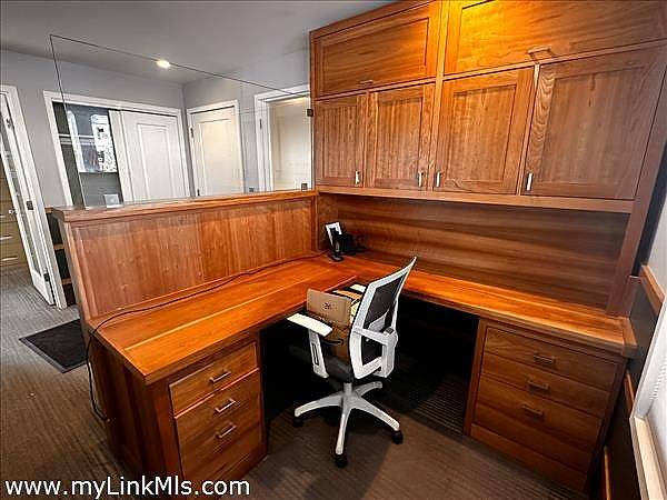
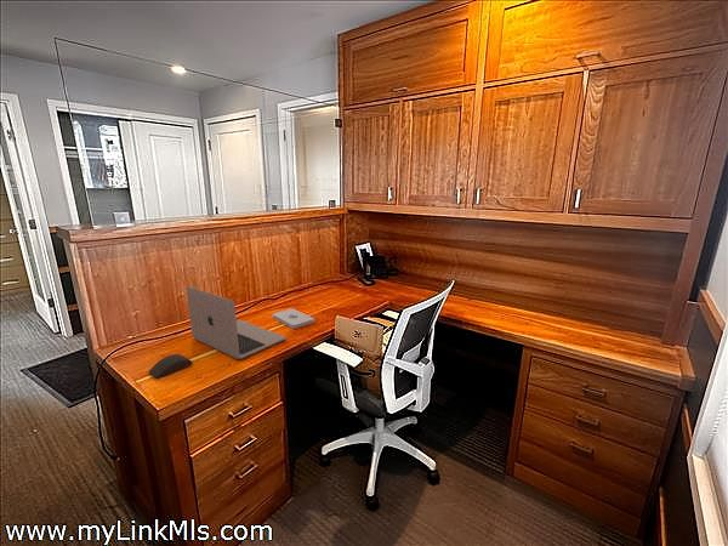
+ laptop (234, 313)
+ notepad (292, 318)
+ computer mouse (170, 363)
